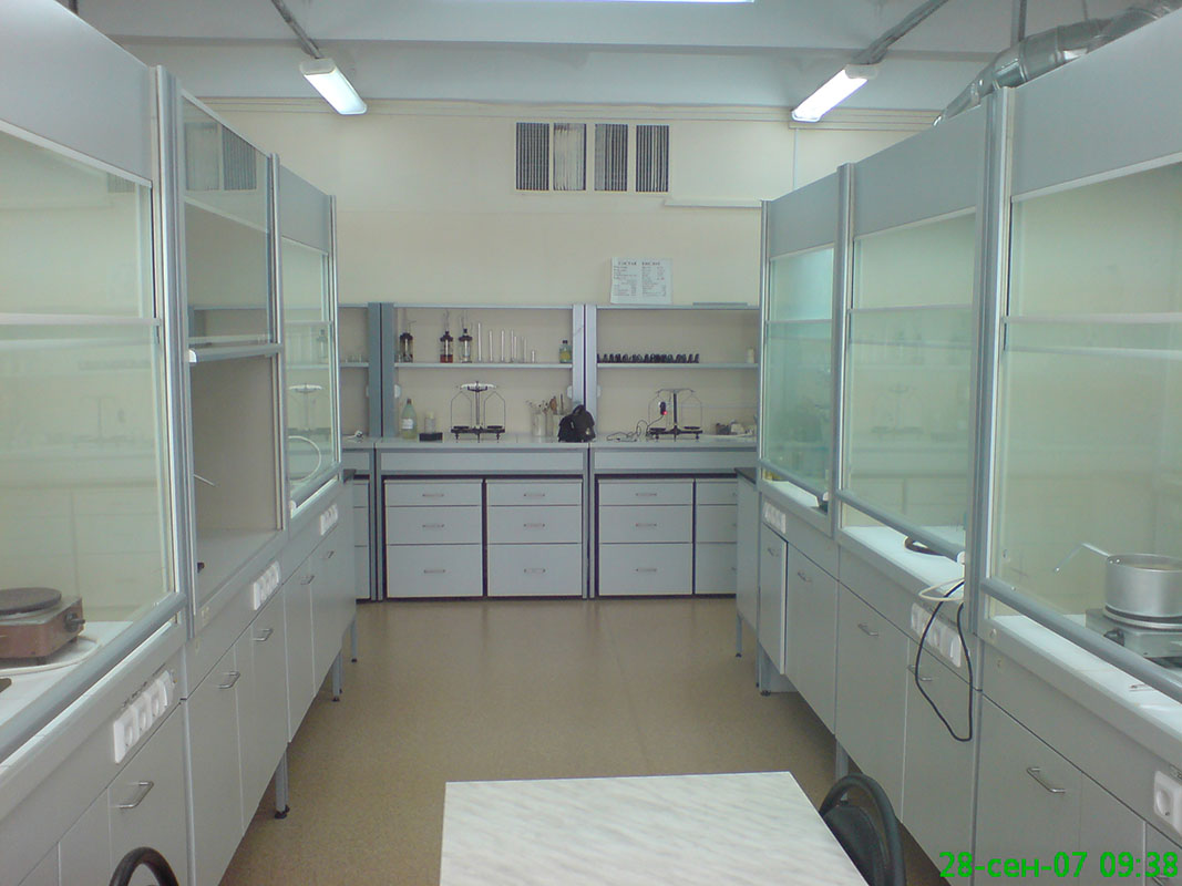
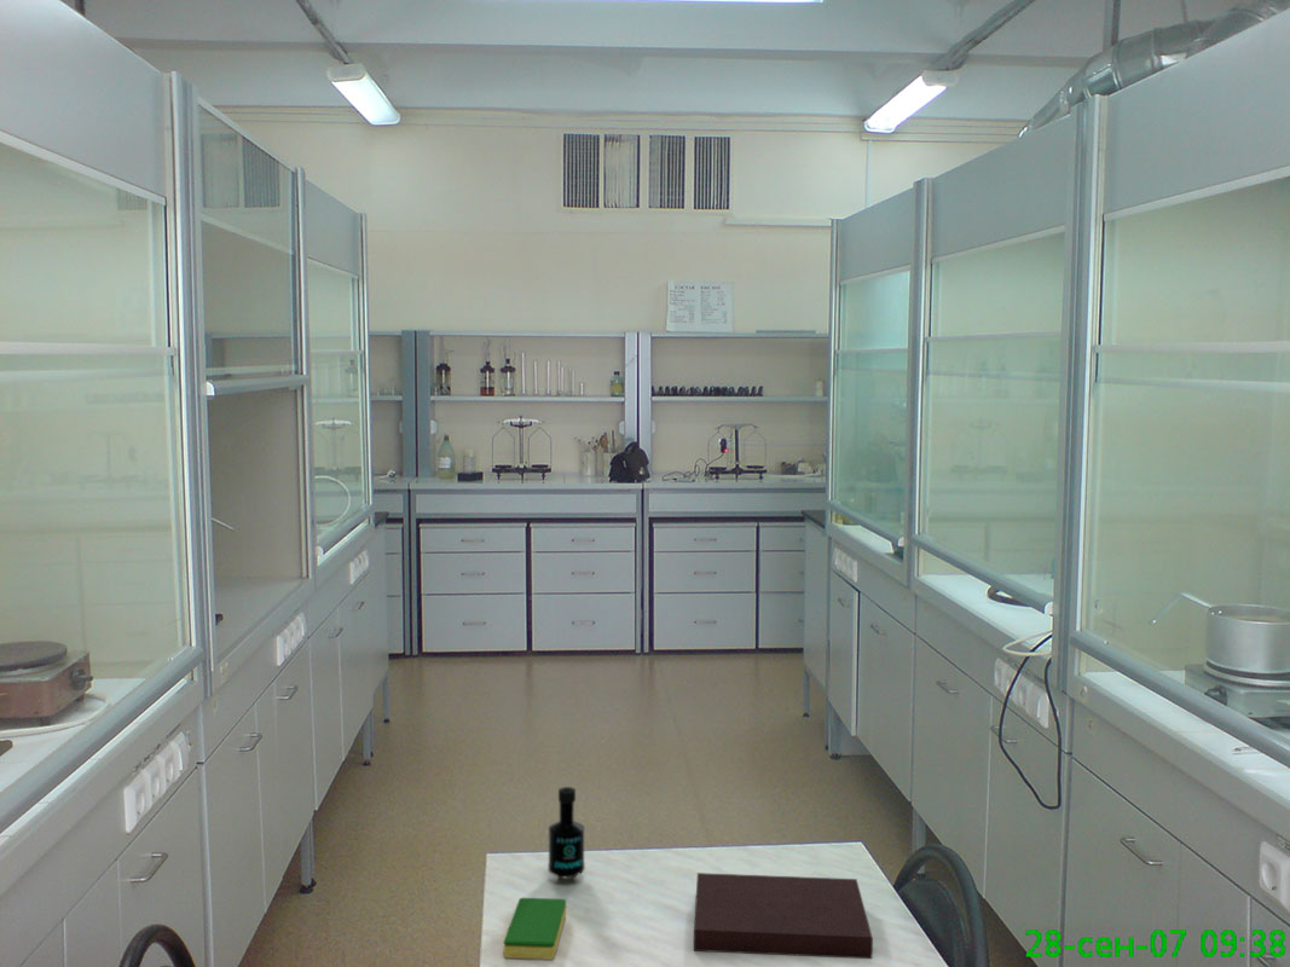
+ bottle (566, 832)
+ dish sponge (536, 927)
+ notebook (779, 913)
